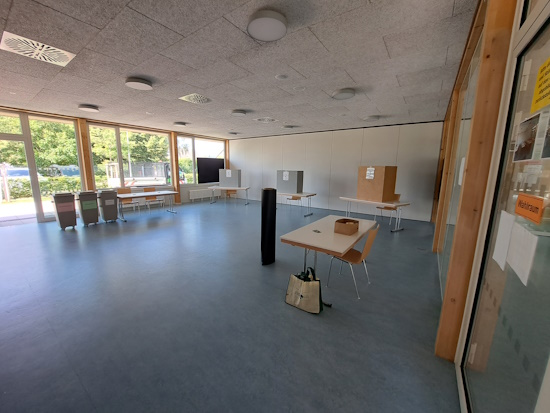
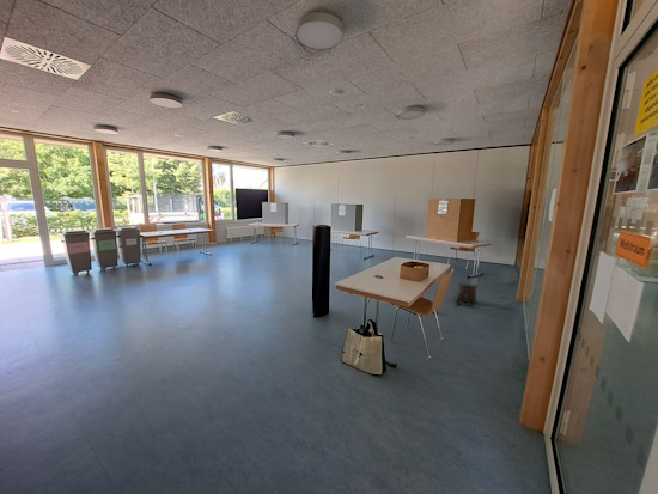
+ backpack (465, 293)
